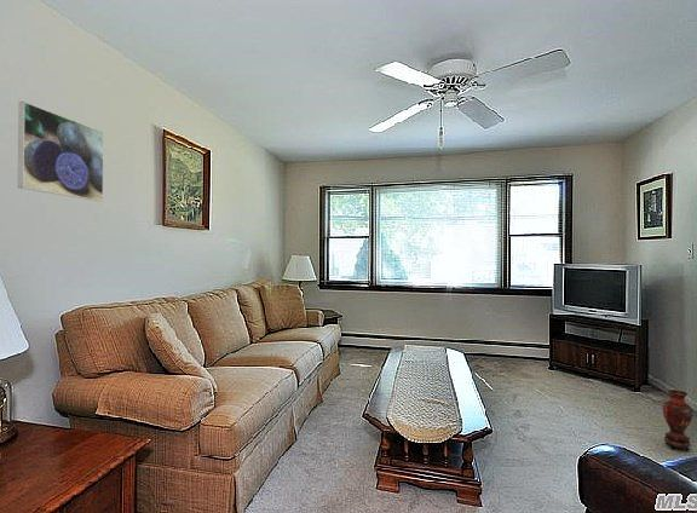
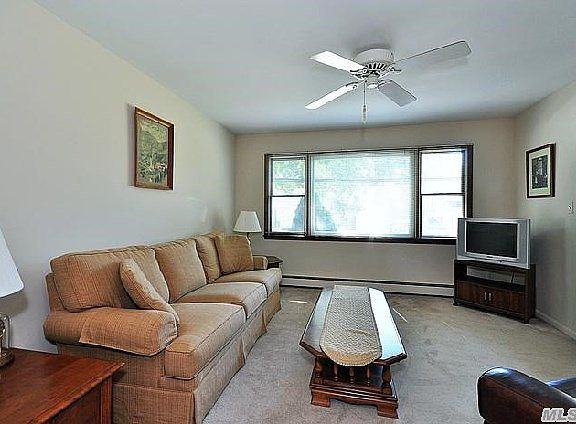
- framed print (64, 156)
- vase (676, 419)
